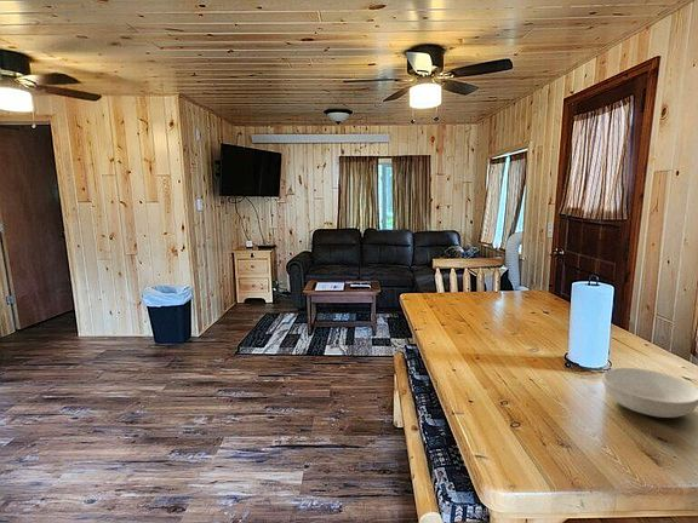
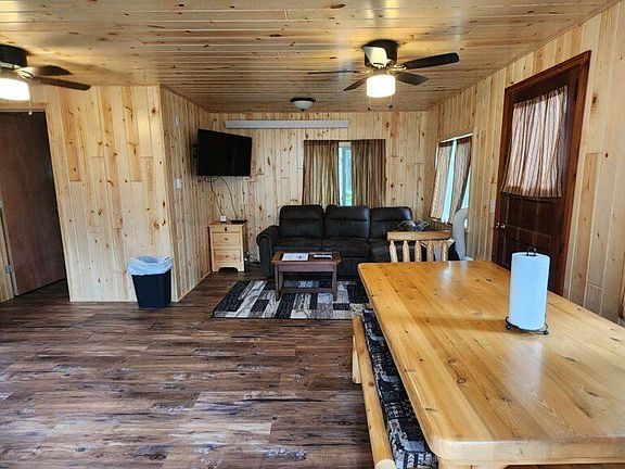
- serving bowl (647, 395)
